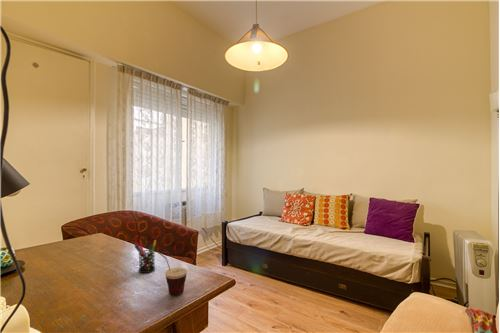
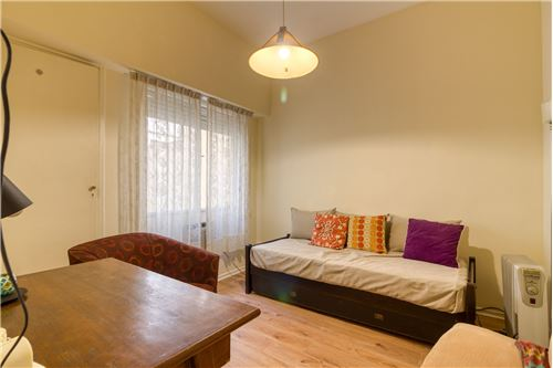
- pen holder (147, 255)
- cup (170, 272)
